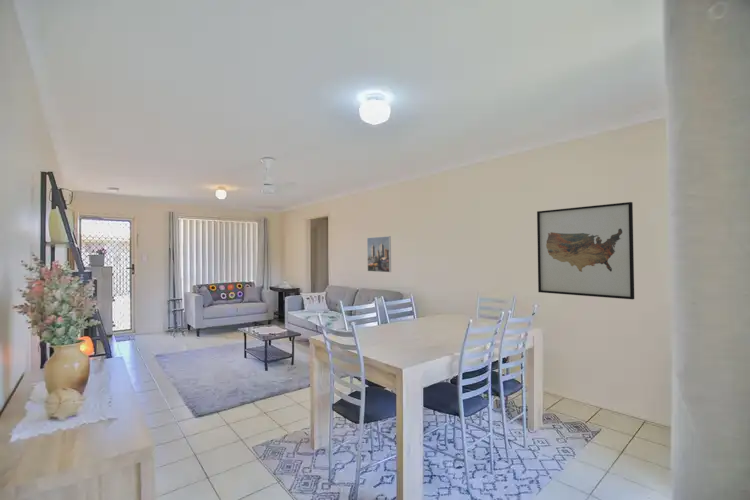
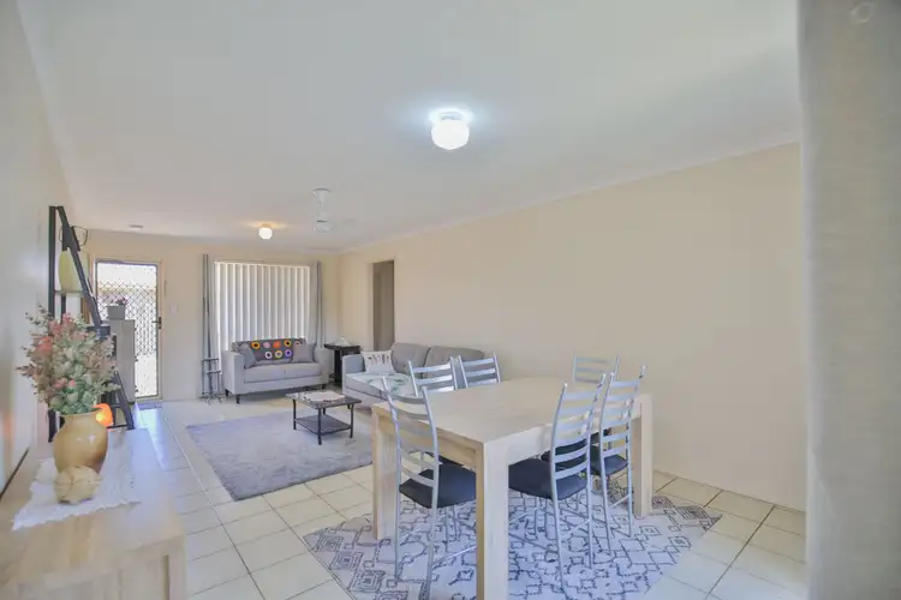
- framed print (378, 254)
- wall art (581, 251)
